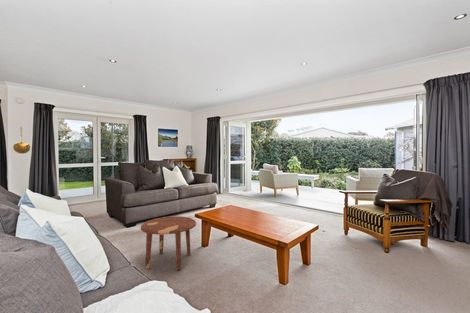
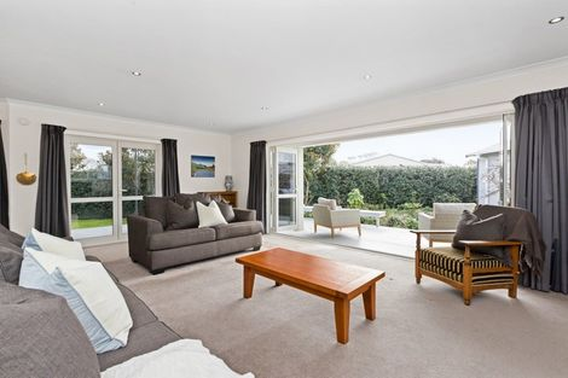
- side table (163, 242)
